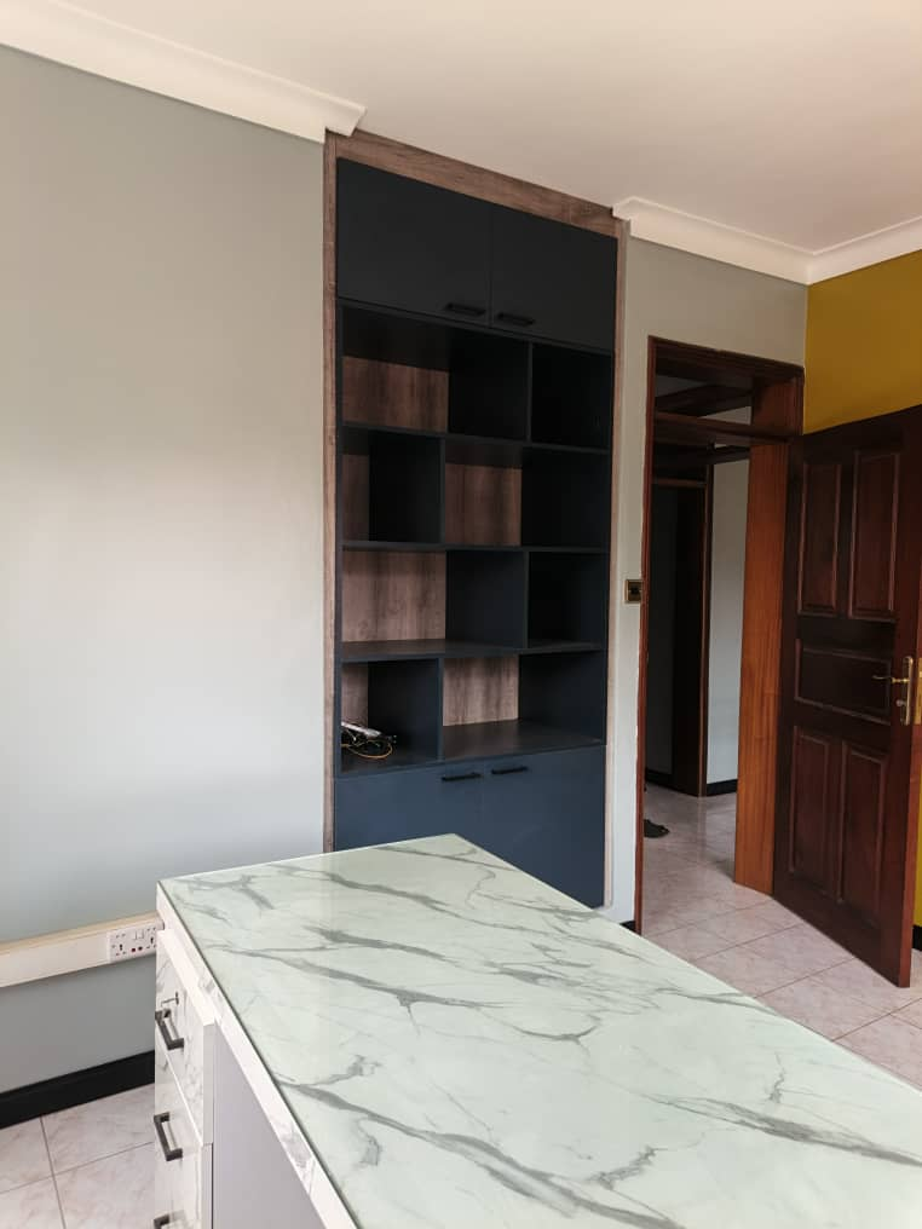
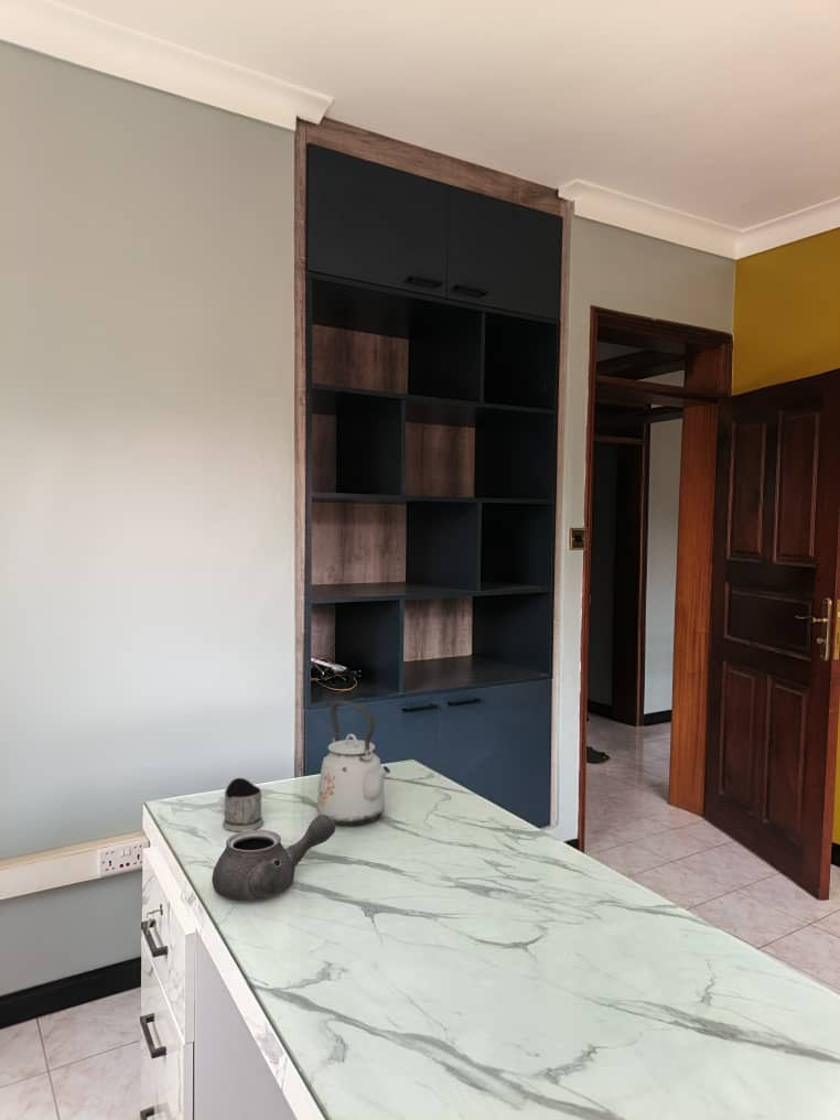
+ kettle (358, 763)
+ tea glass holder (245, 805)
+ teapot (277, 854)
